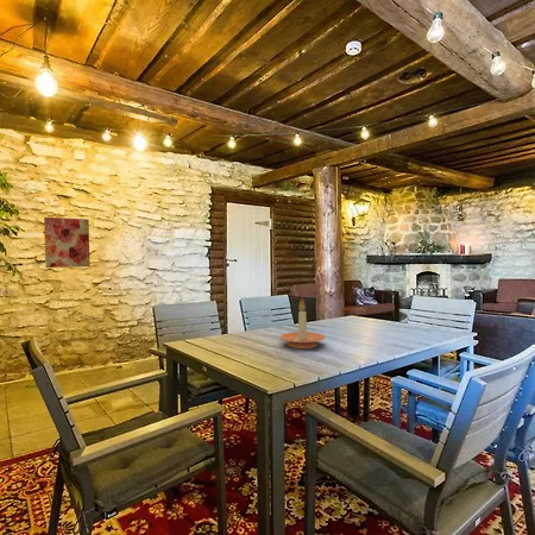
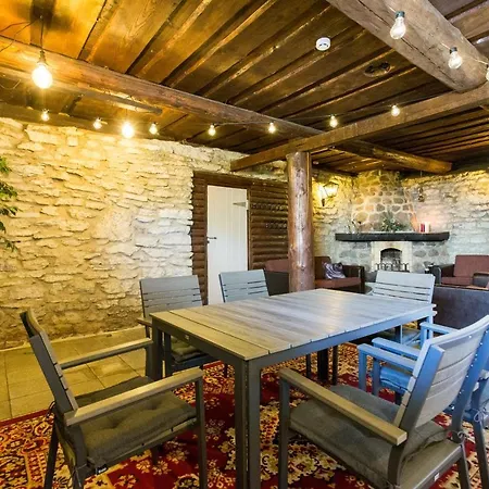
- wall art (68, 243)
- candle holder (302, 321)
